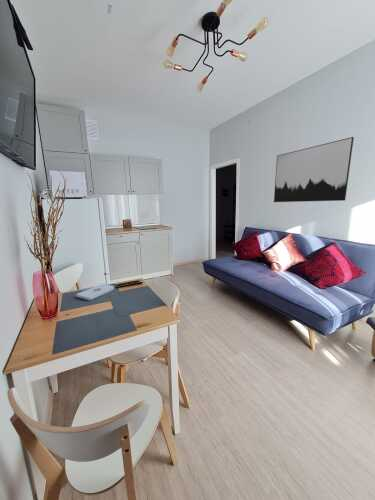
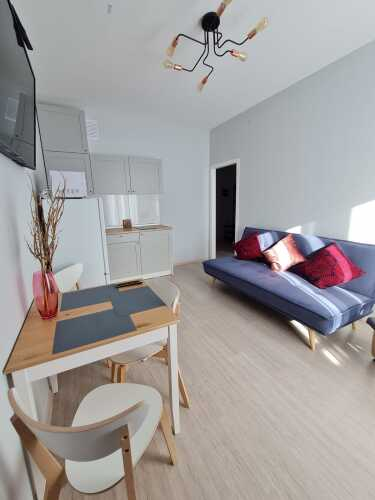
- notepad (96, 291)
- wall art (306, 175)
